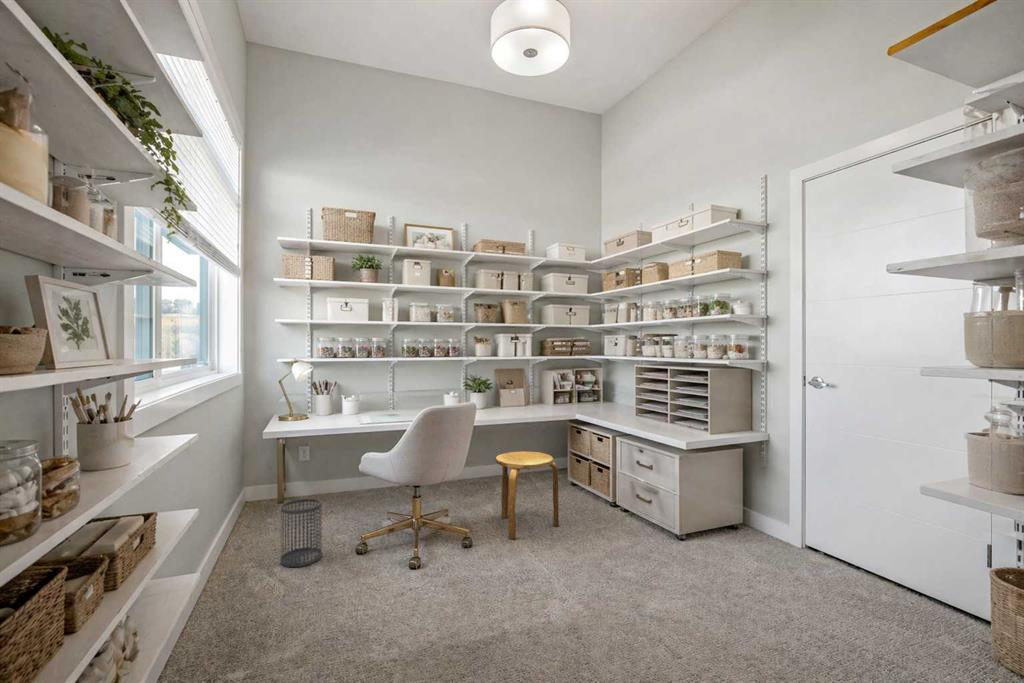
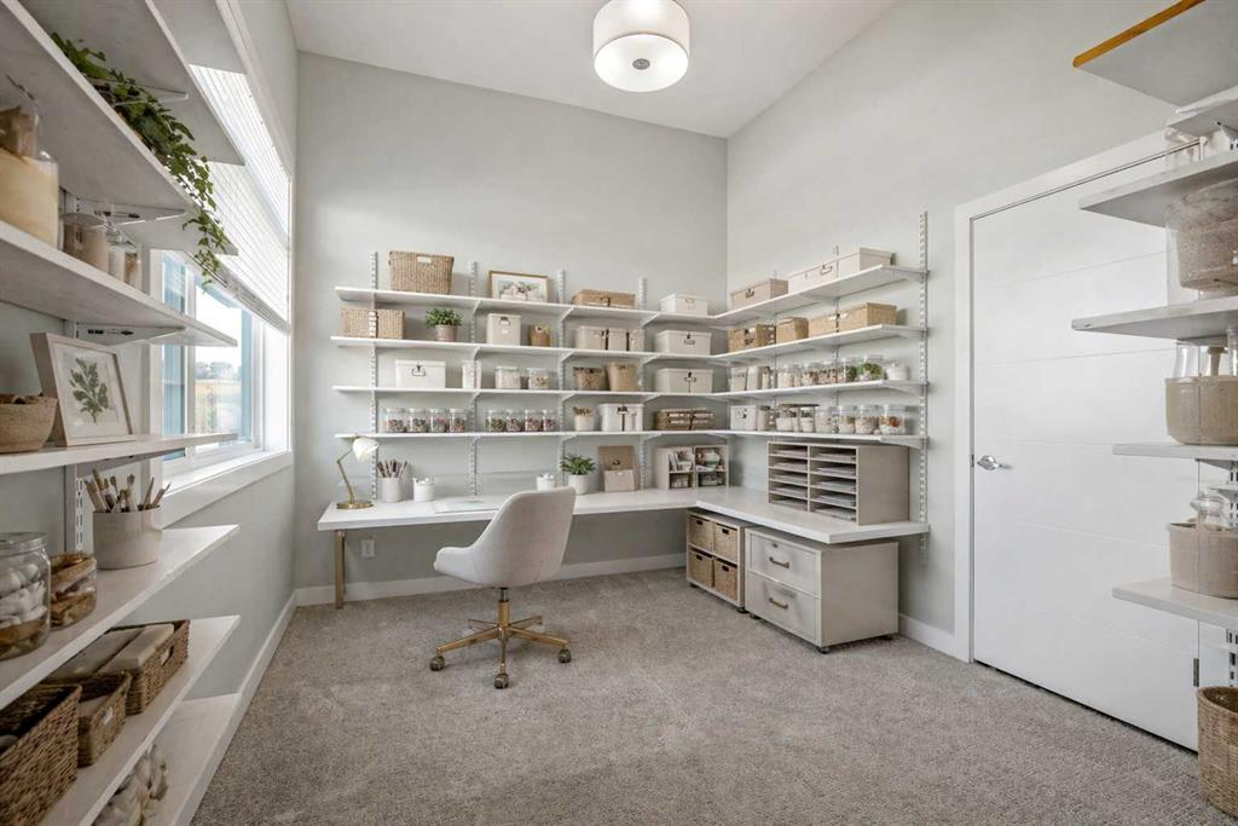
- stool (516, 491)
- wastebasket (302, 530)
